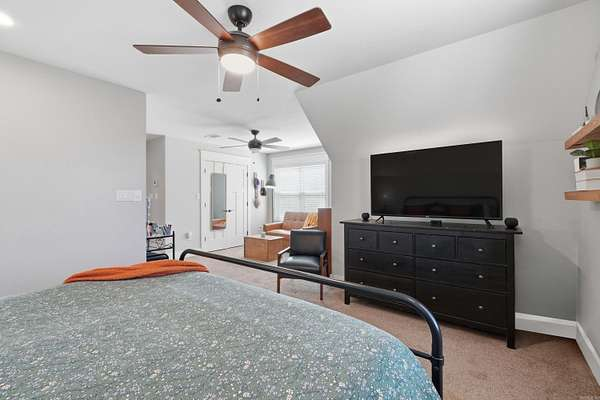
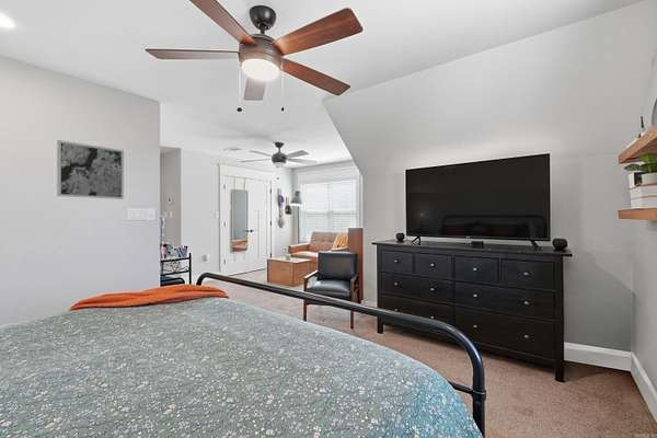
+ wall art (92, 171)
